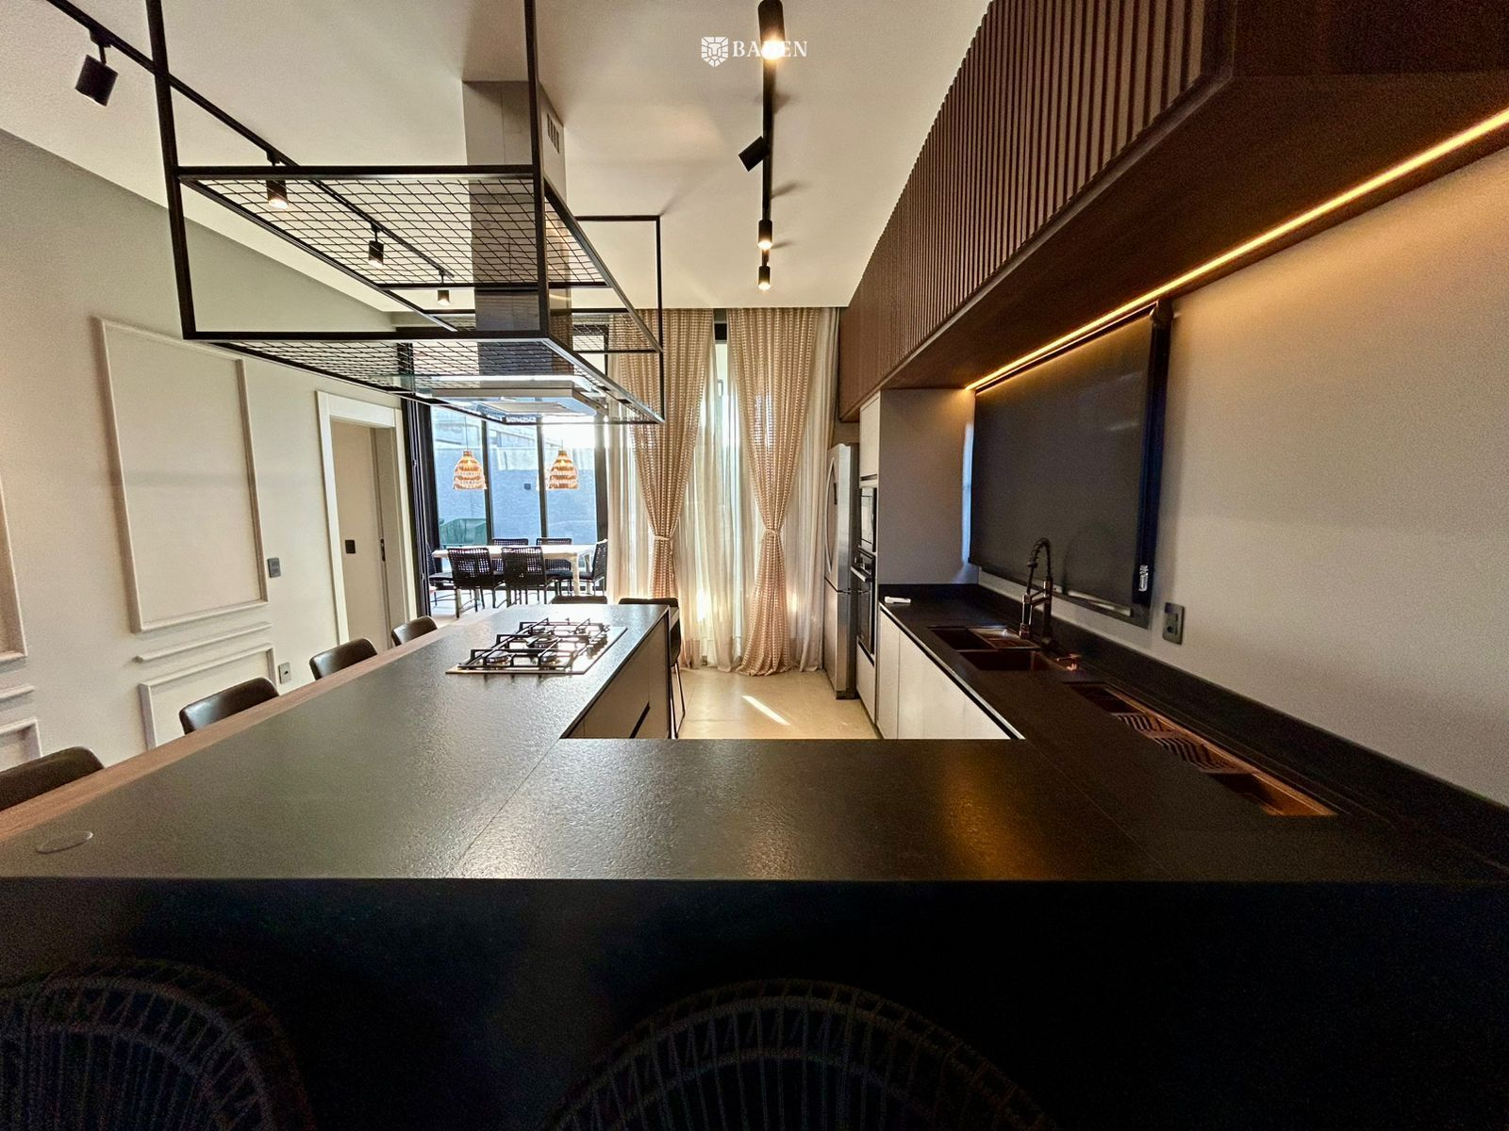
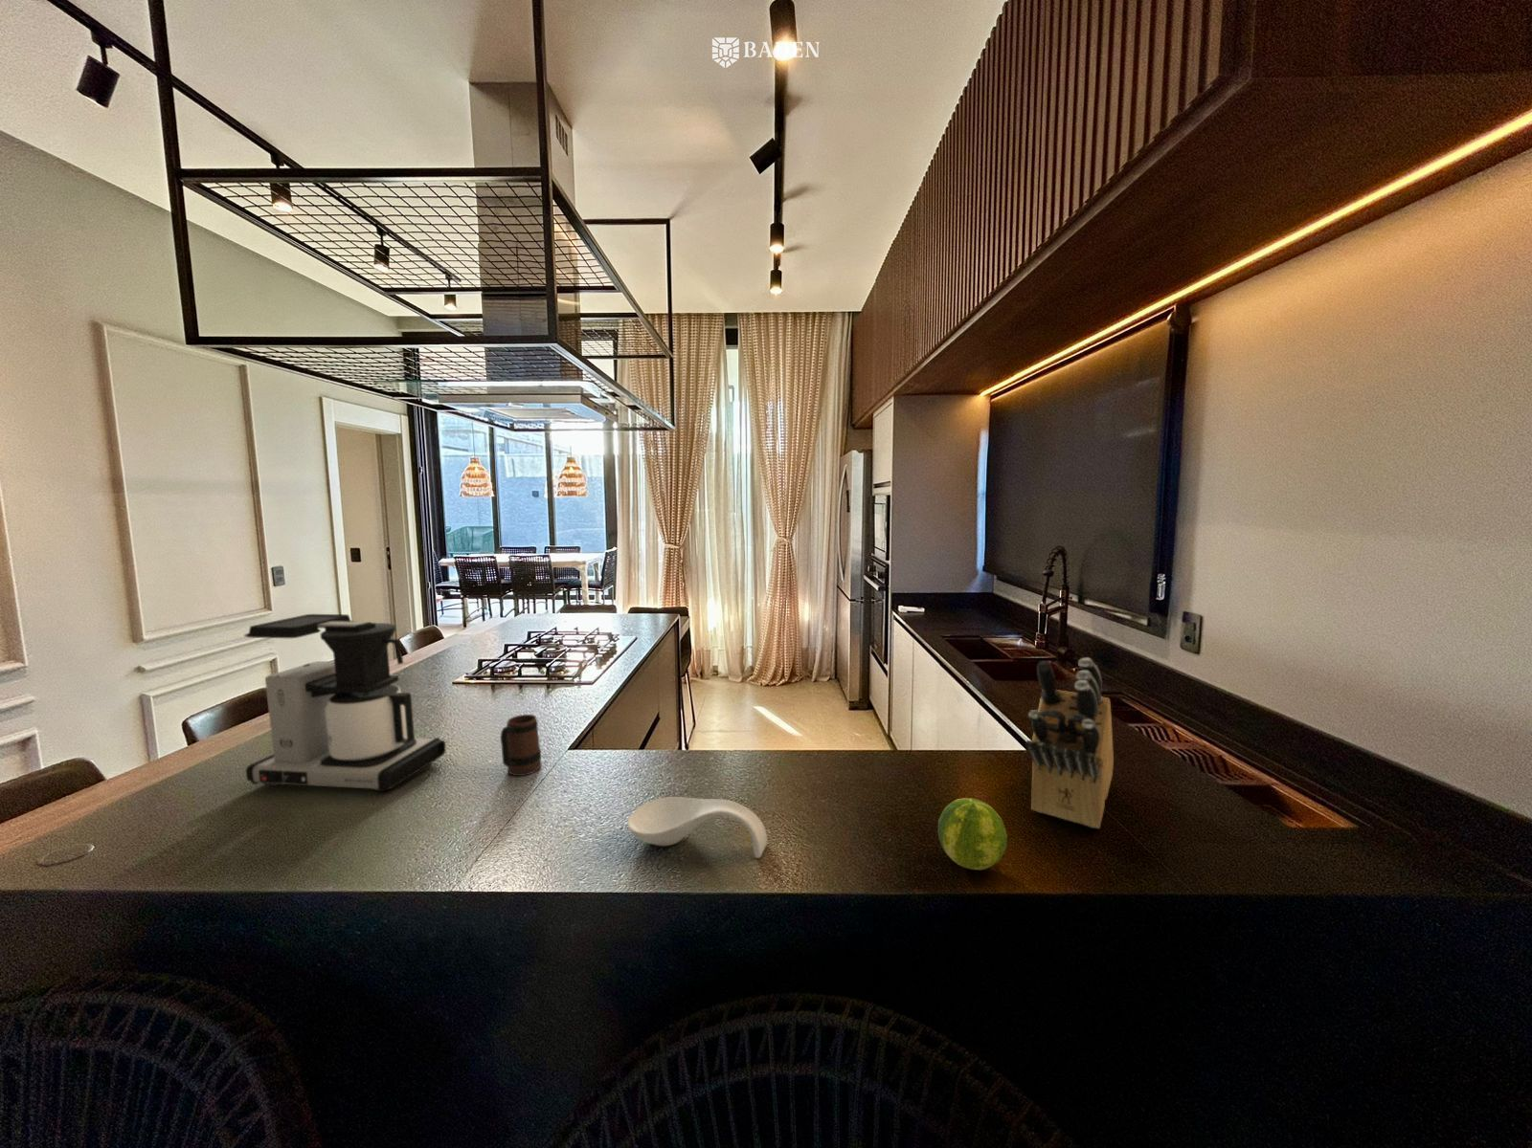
+ mug (518, 746)
+ spoon rest (696, 820)
+ coffee maker (345, 698)
+ fruit (971, 832)
+ knife block (1075, 724)
